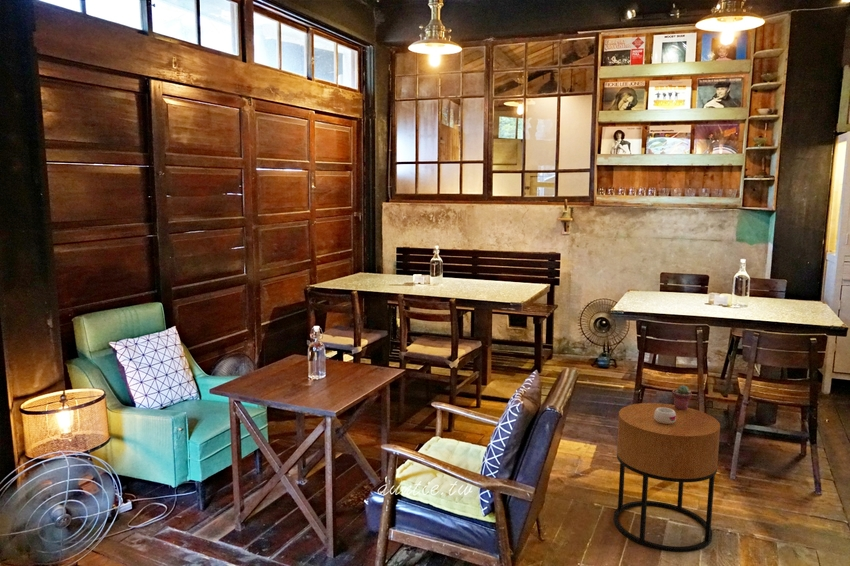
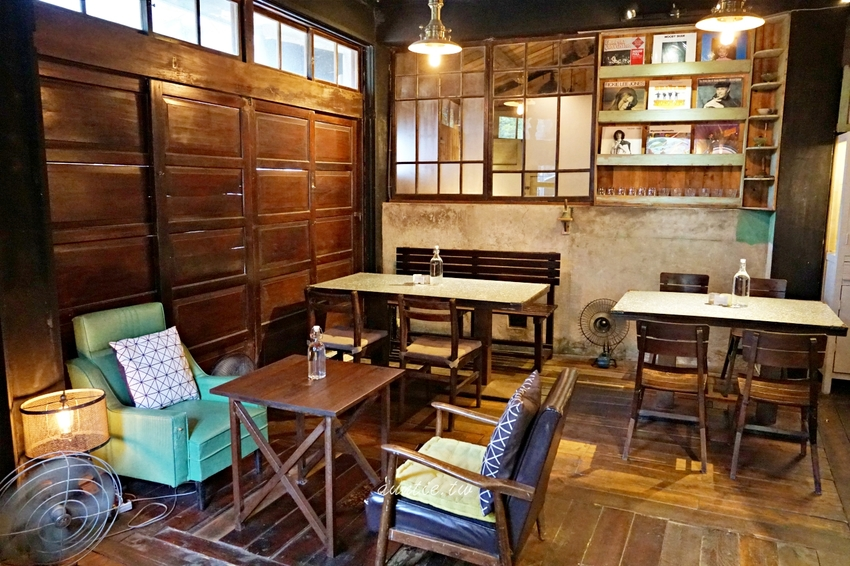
- mug (666, 414)
- potted succulent (681, 396)
- side table (664, 473)
